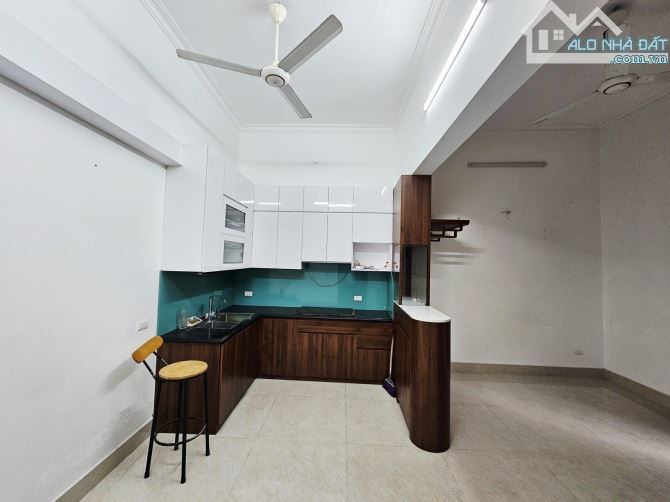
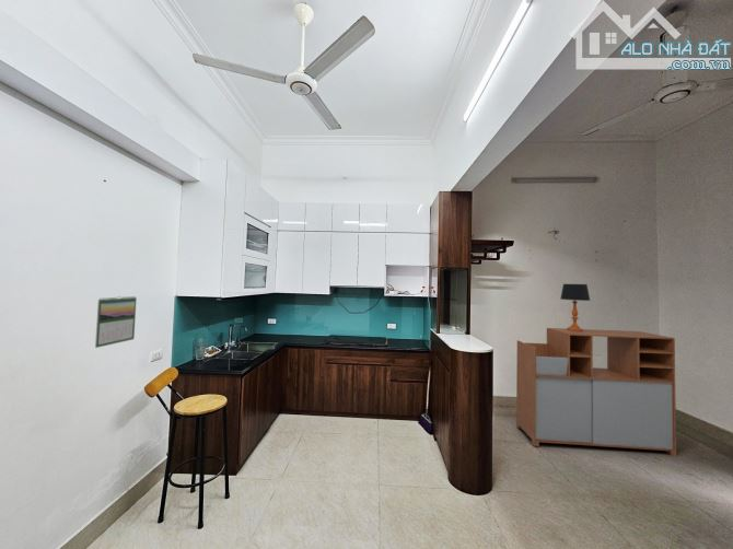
+ calendar (117, 319)
+ table lamp (574, 306)
+ storage cabinet (590, 385)
